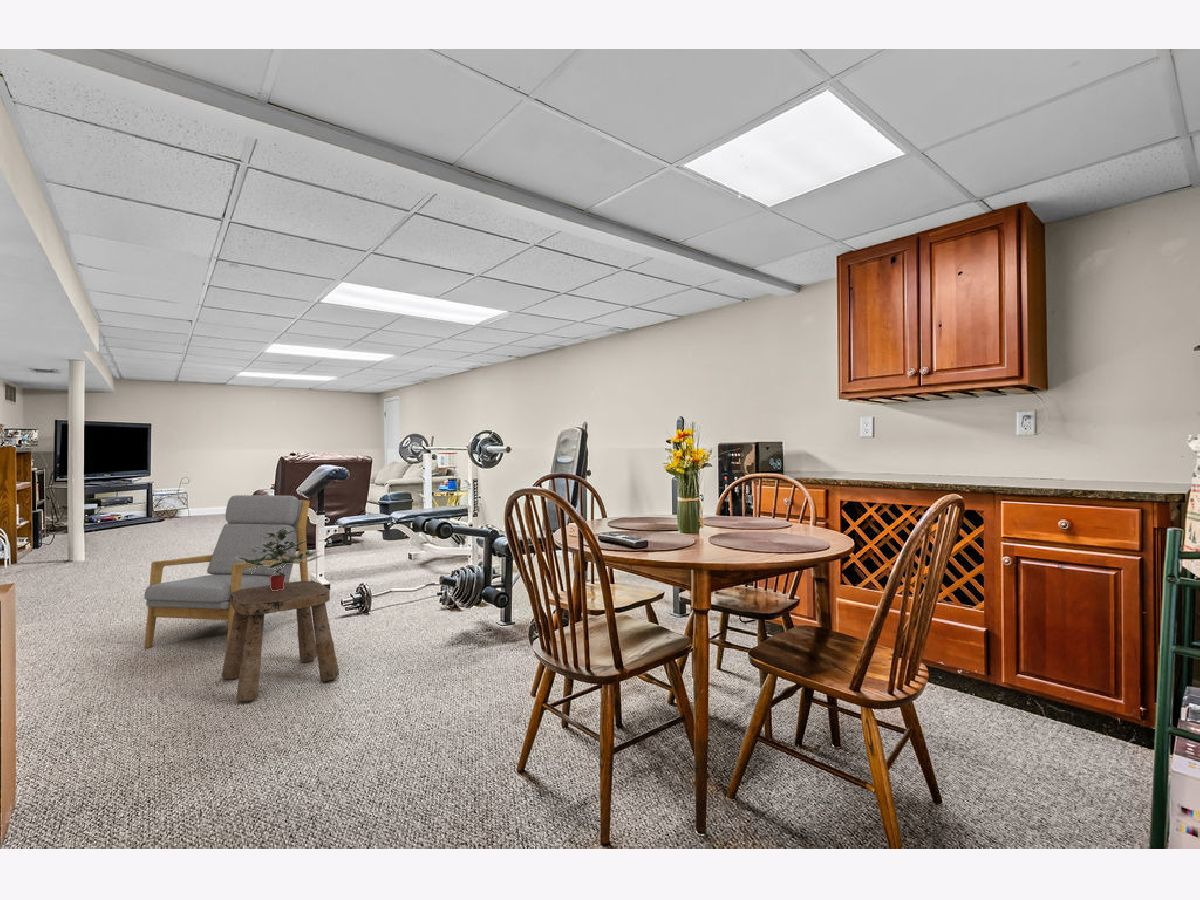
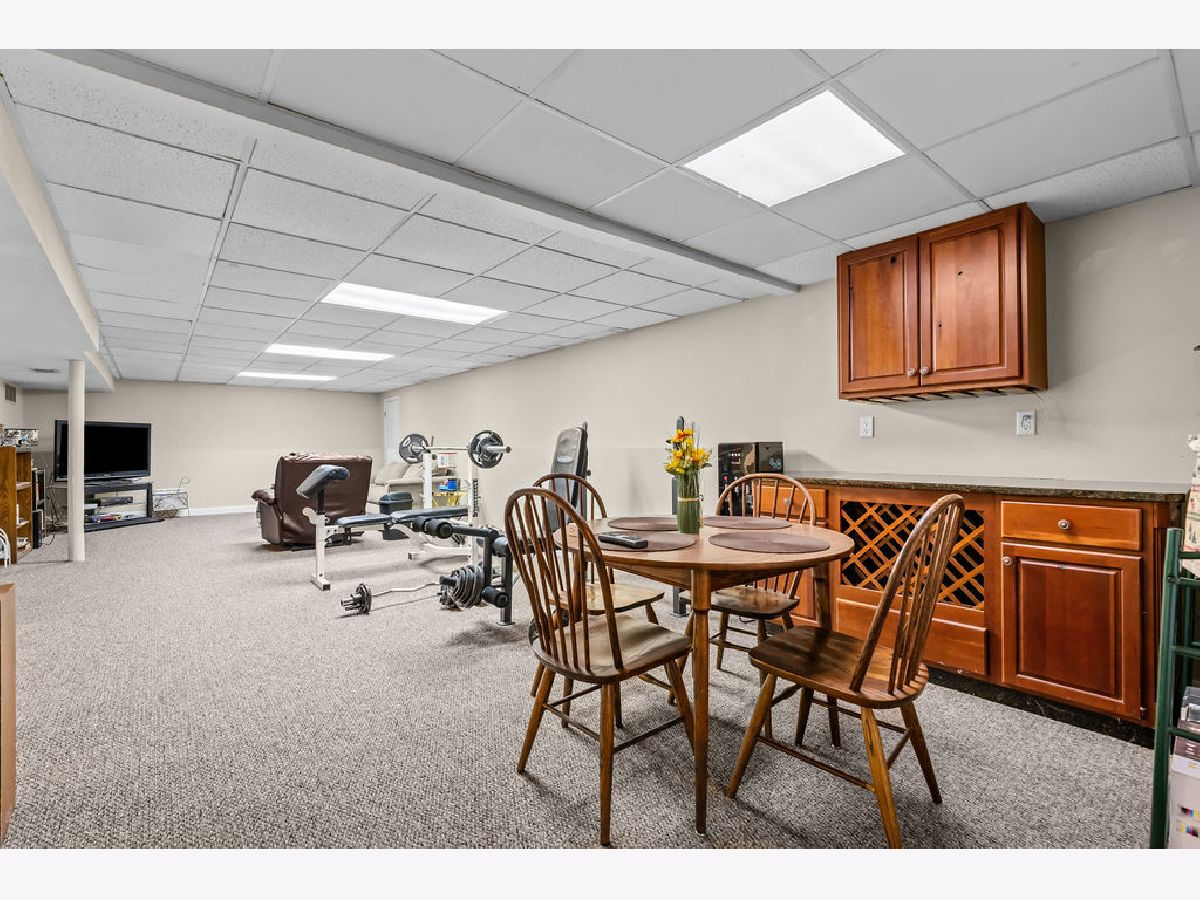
- potted plant (281, 560)
- stool (298, 634)
- armchair (234, 564)
